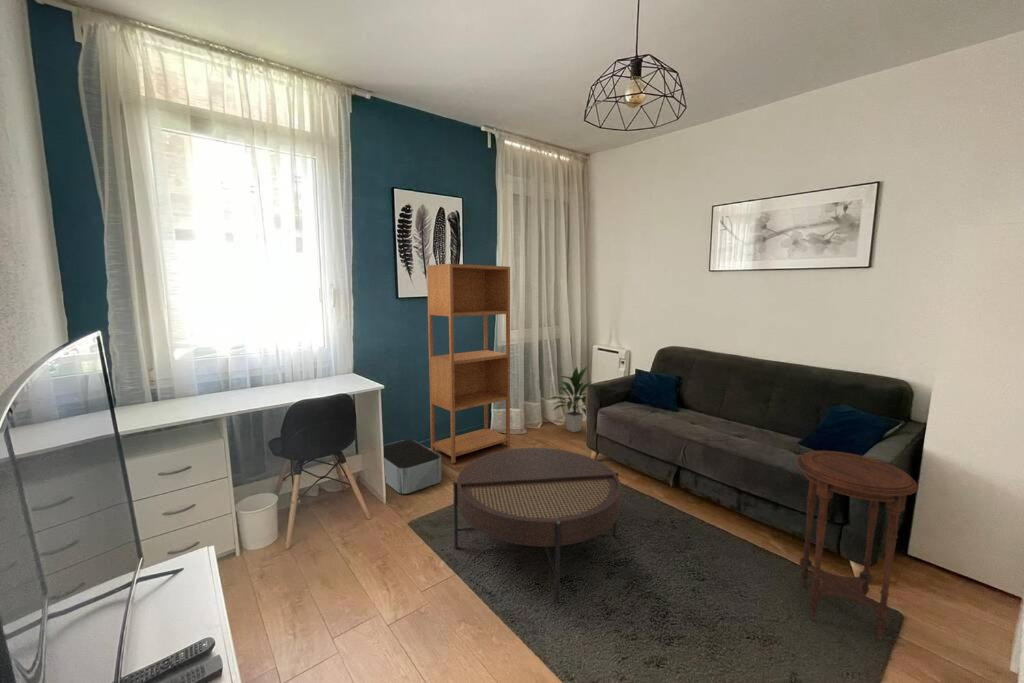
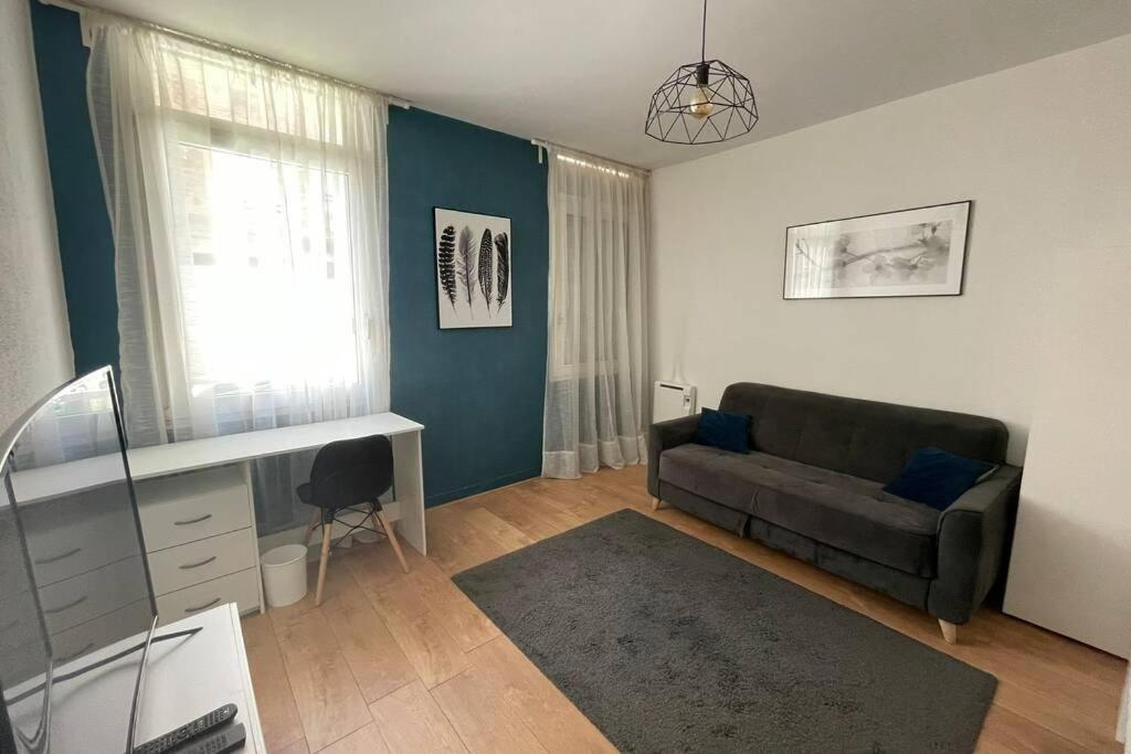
- storage bin (406, 464)
- side table (866, 544)
- coffee table (537, 509)
- indoor plant (575, 399)
- bookcase (470, 359)
